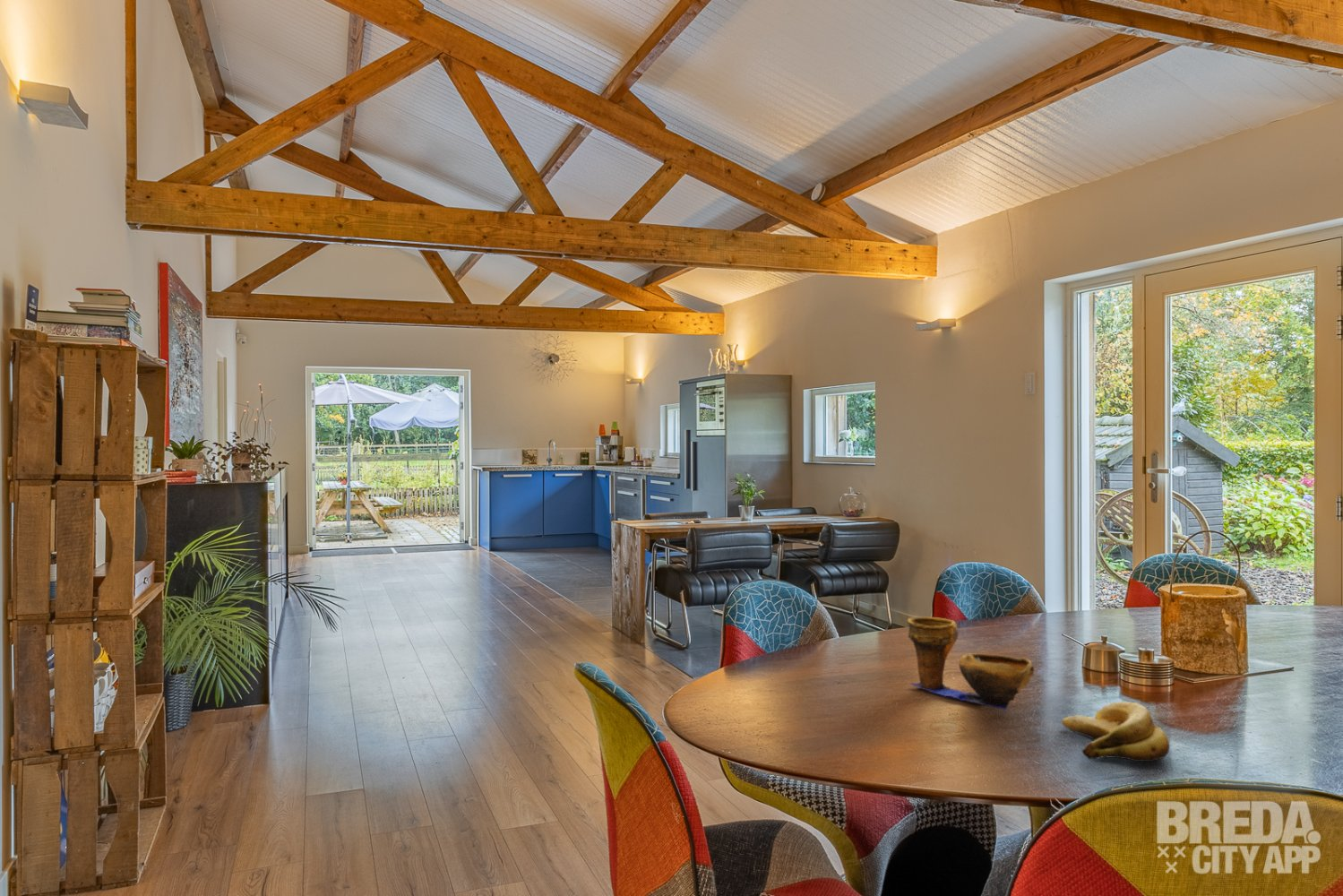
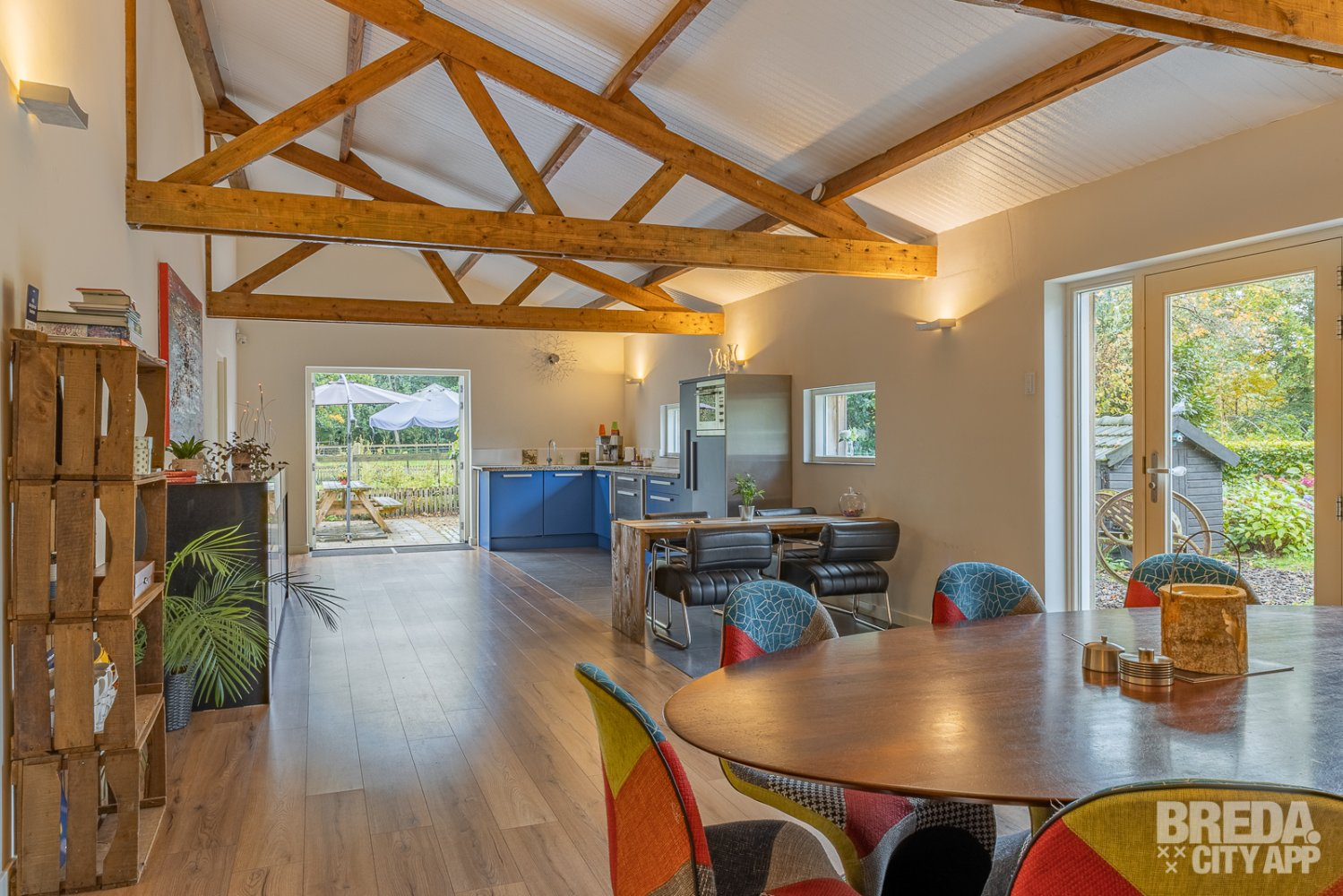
- decorative bowl (967, 661)
- banana (1105, 725)
